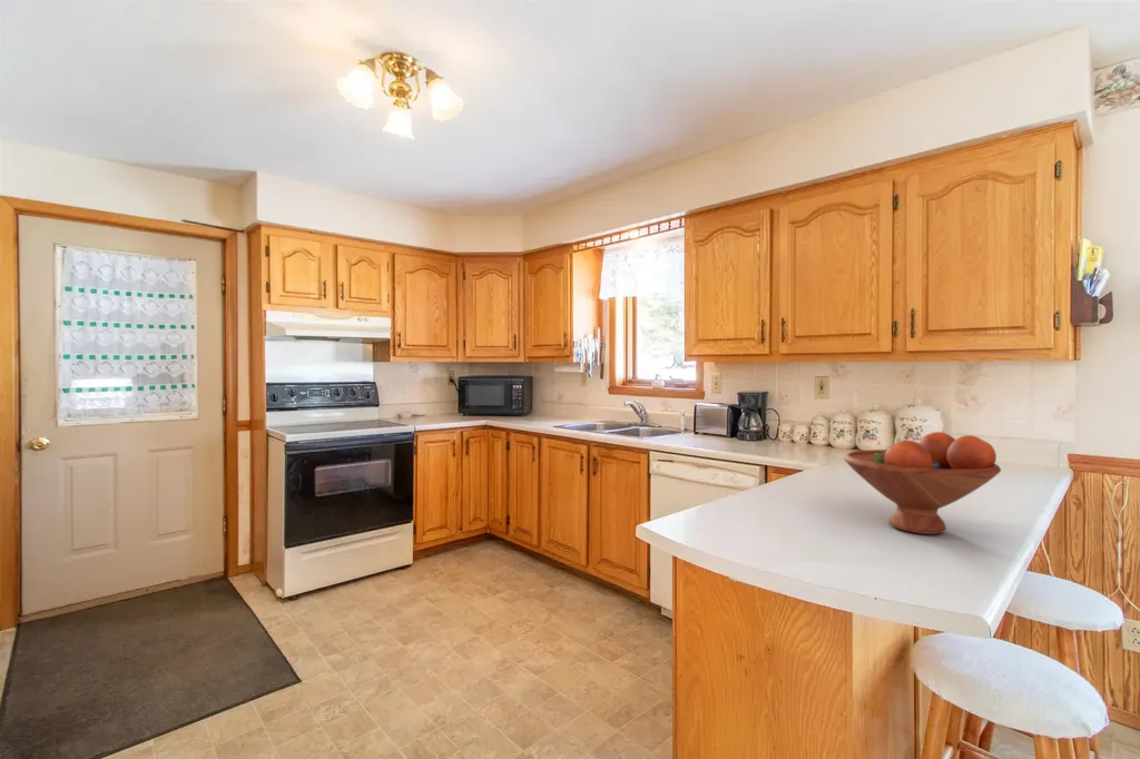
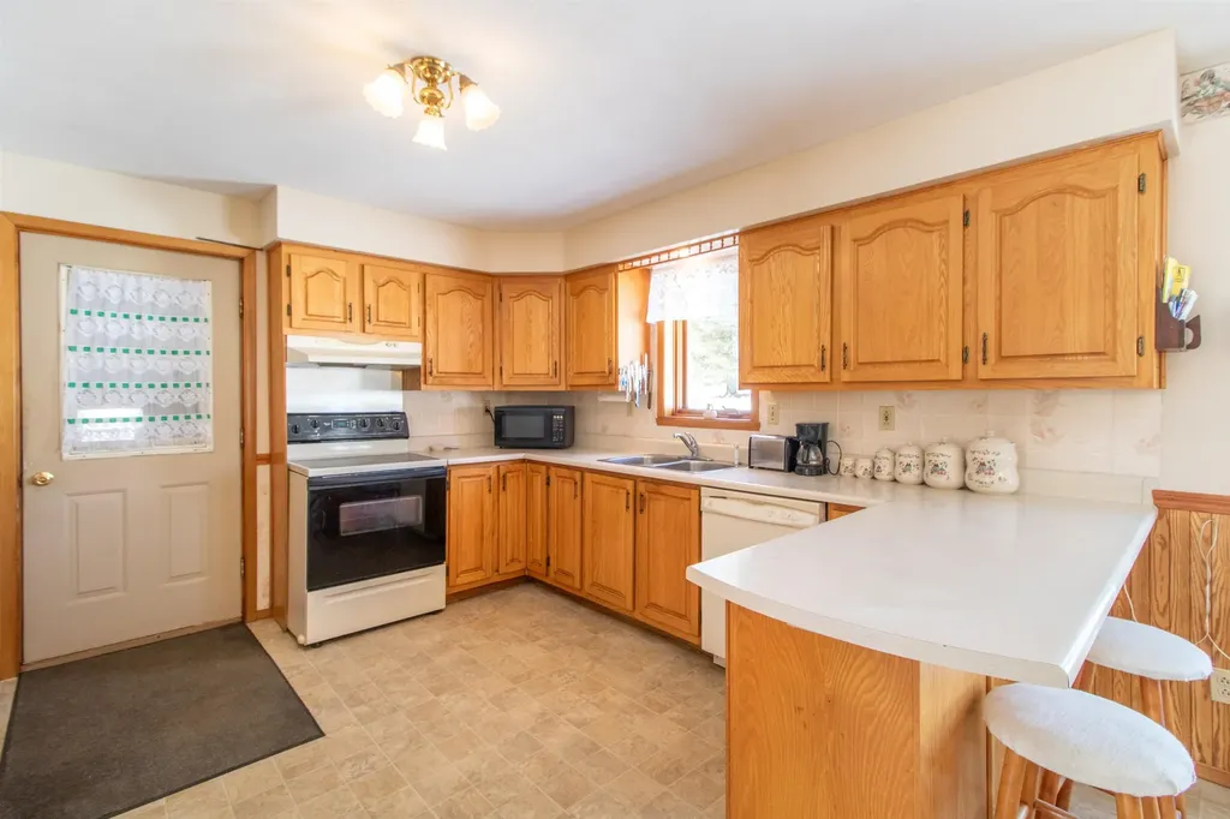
- fruit bowl (916, 480)
